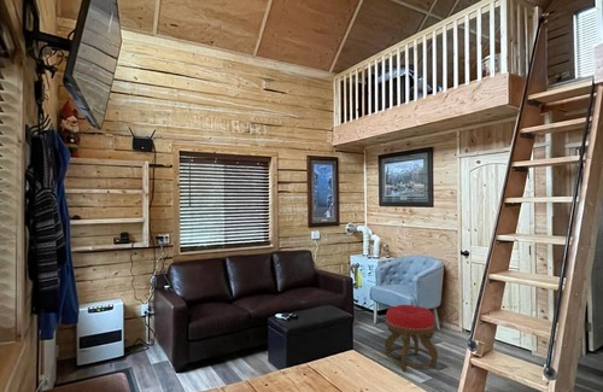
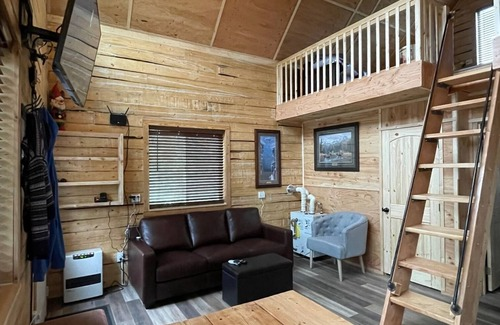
- stool (410, 335)
